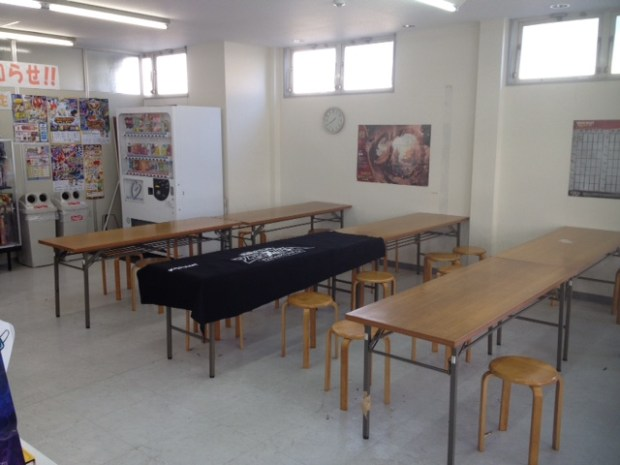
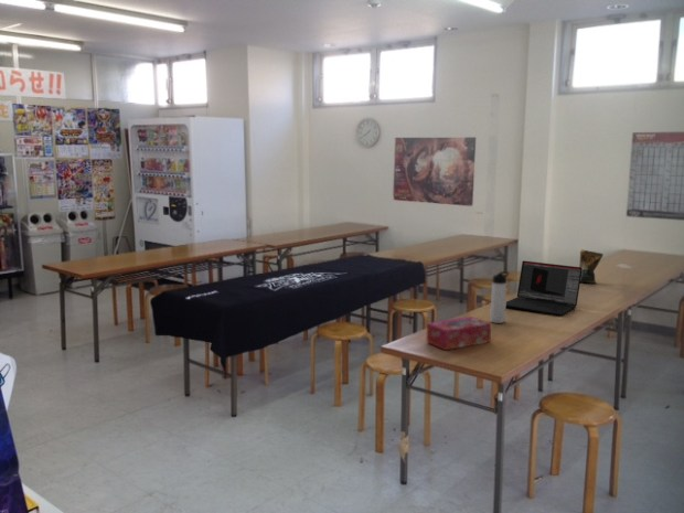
+ tissue box (458, 332)
+ thermos bottle (500, 297)
+ laptop (541, 287)
+ snack bag (589, 266)
